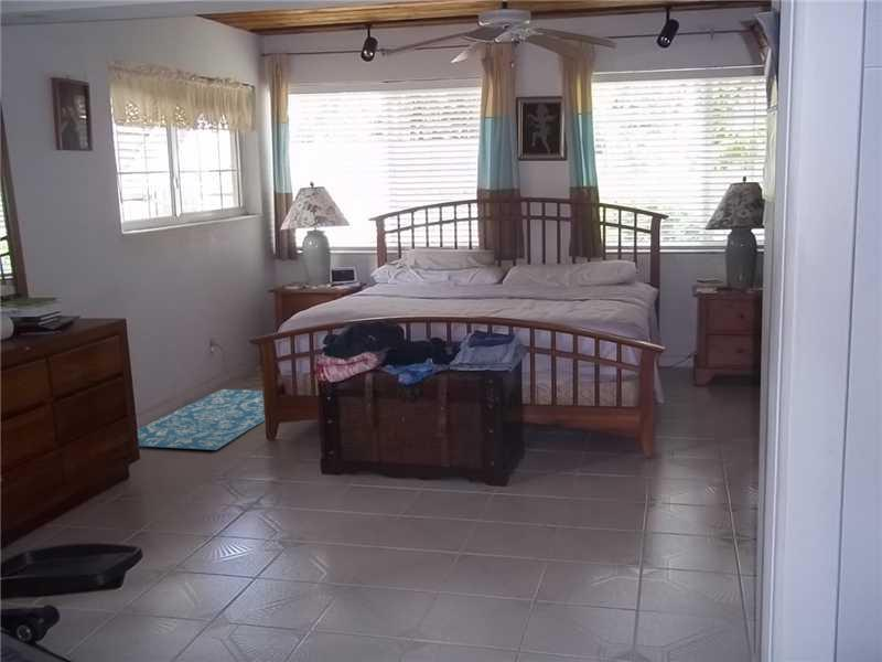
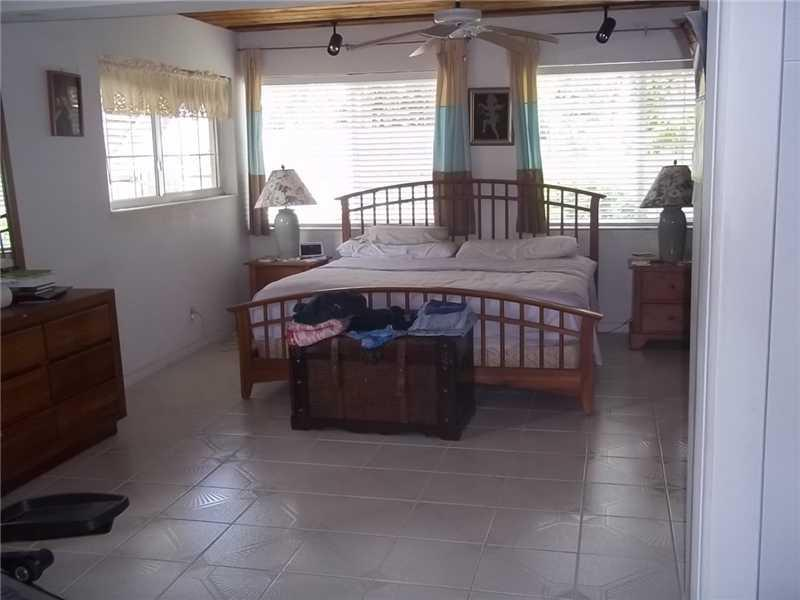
- rug (218, 415)
